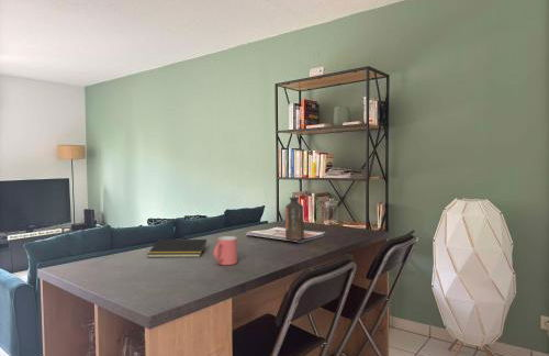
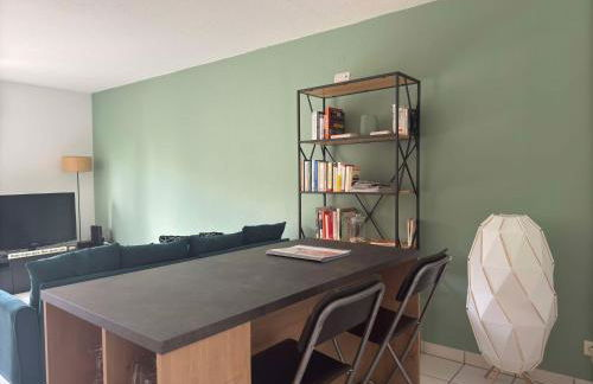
- mug (224, 252)
- notepad (178, 247)
- bottle (294, 218)
